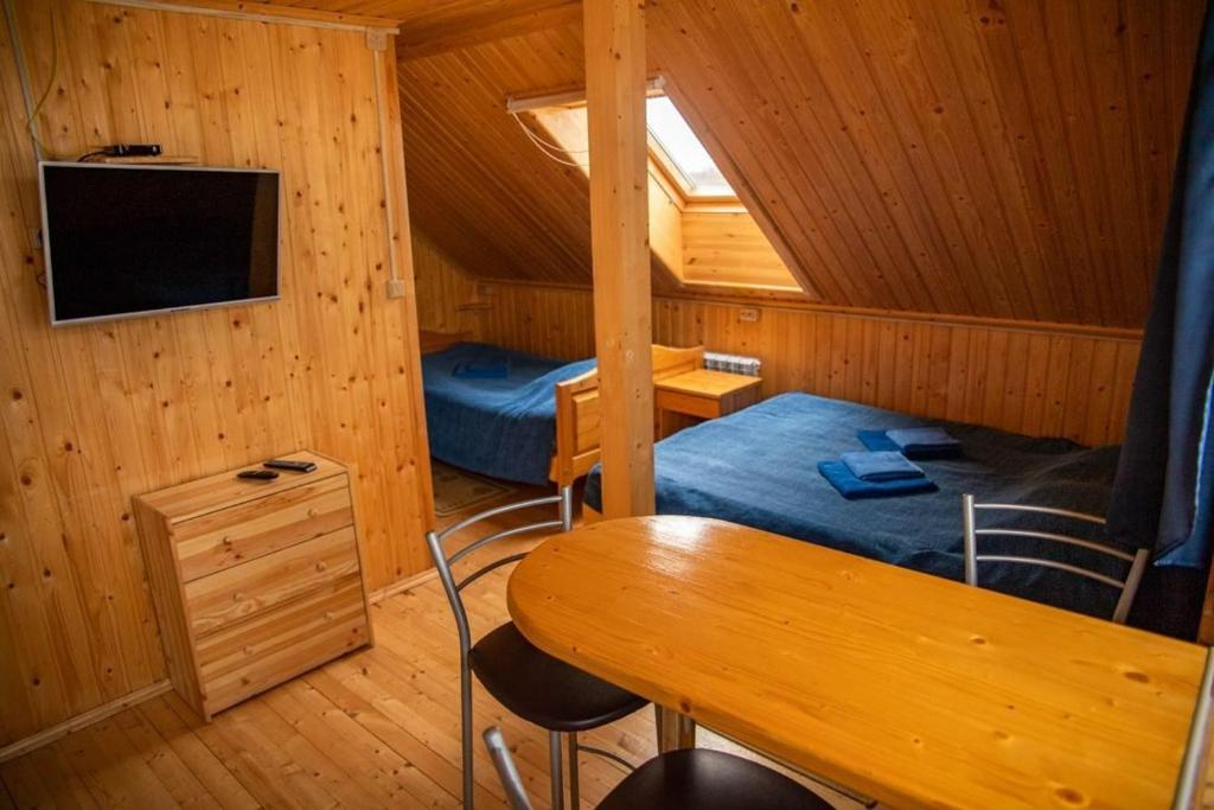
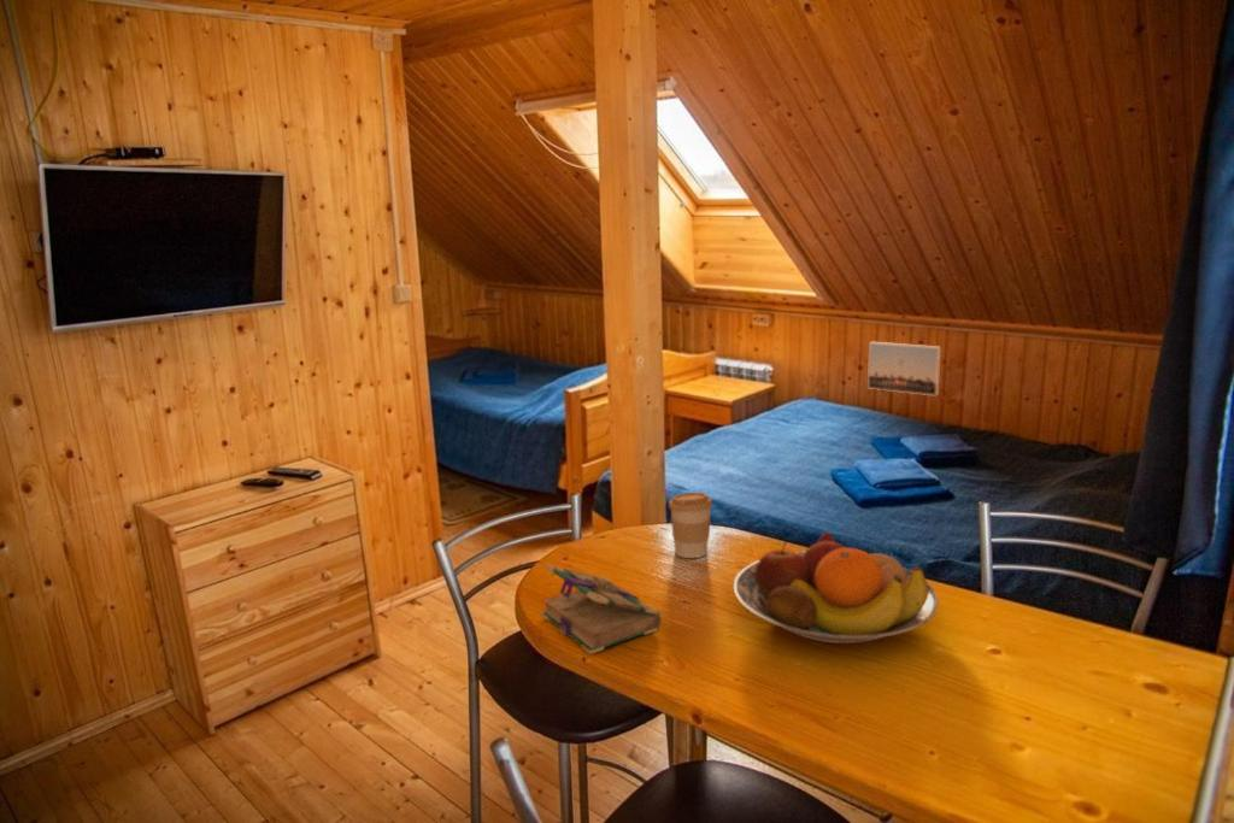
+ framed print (903, 368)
+ coffee cup (691, 523)
+ fruit bowl (833, 581)
+ book (593, 594)
